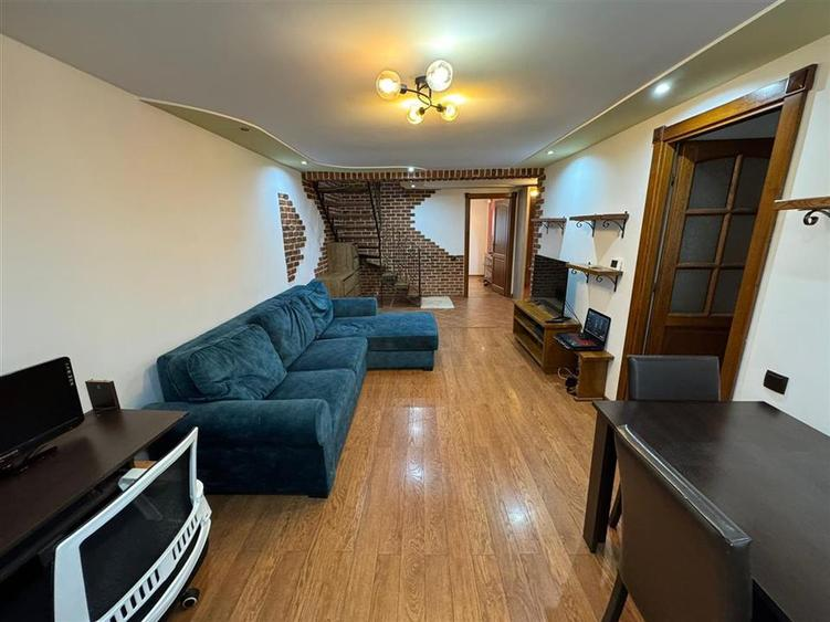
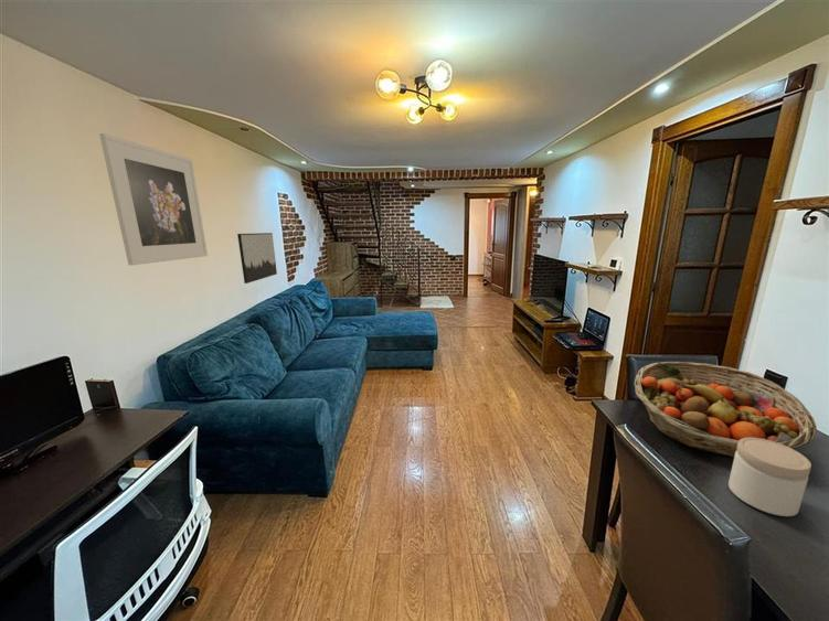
+ fruit basket (712, 407)
+ wall art (259, 256)
+ jar (766, 475)
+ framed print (163, 206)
